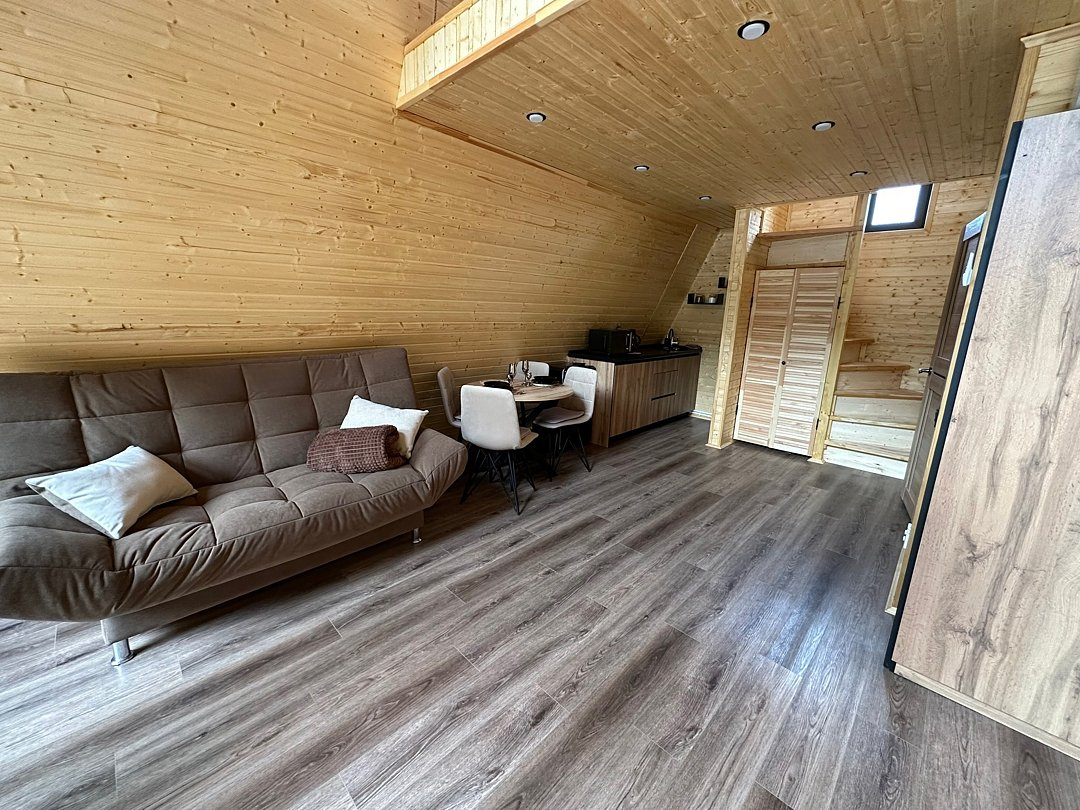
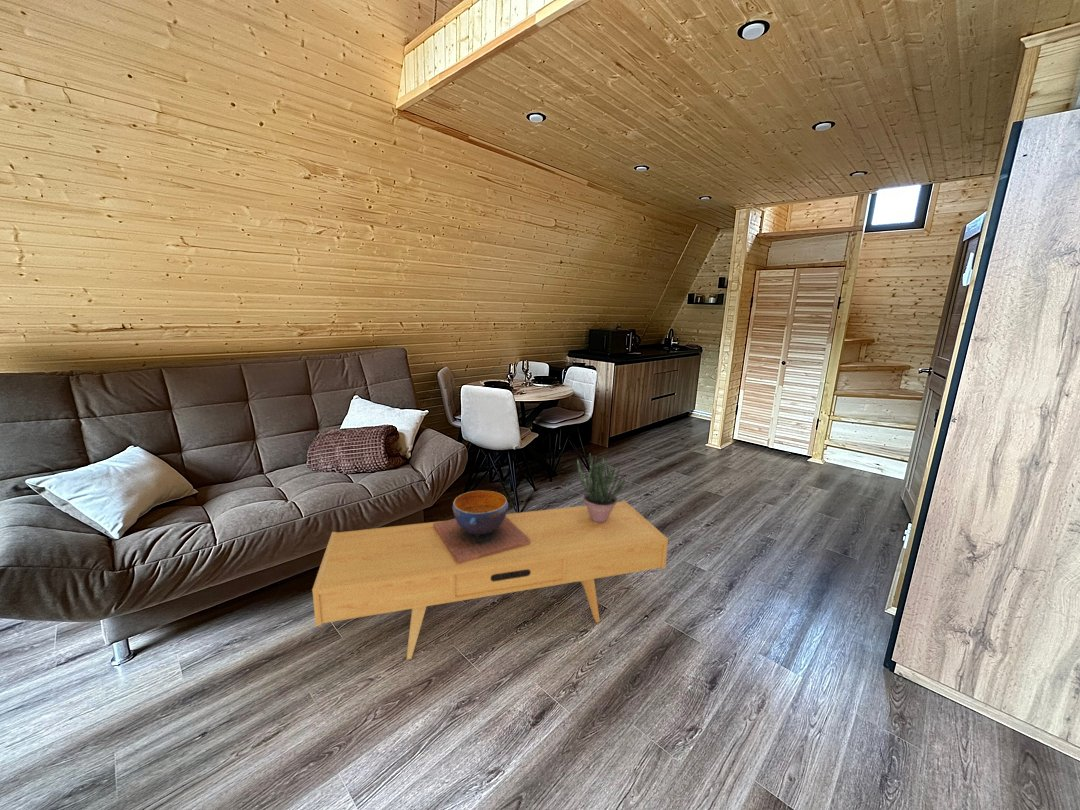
+ potted plant (599, 487)
+ decorative bowl (480, 517)
+ tv console (500, 573)
